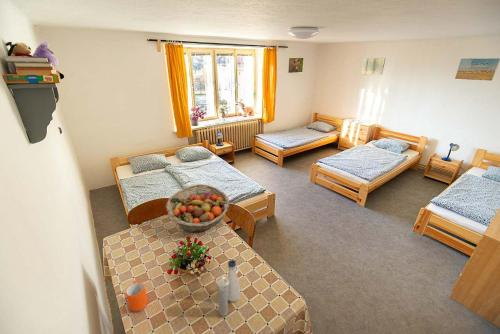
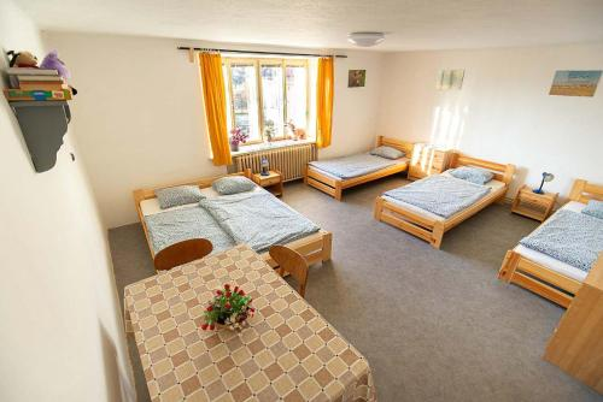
- mug (135, 295)
- water bottle (229, 283)
- fruit basket (199, 207)
